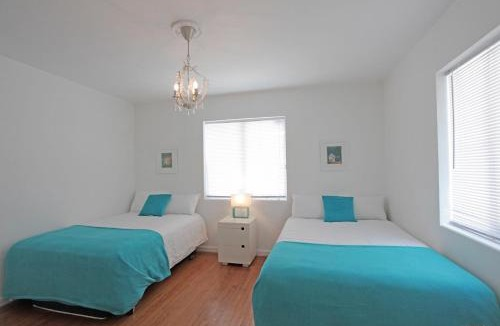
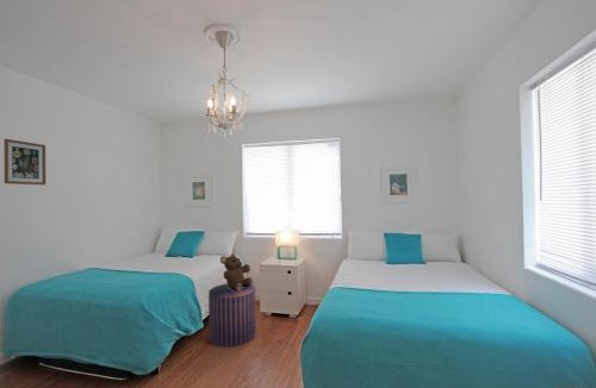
+ teddy bear (236, 271)
+ pouf (232, 312)
+ wall art (25, 163)
